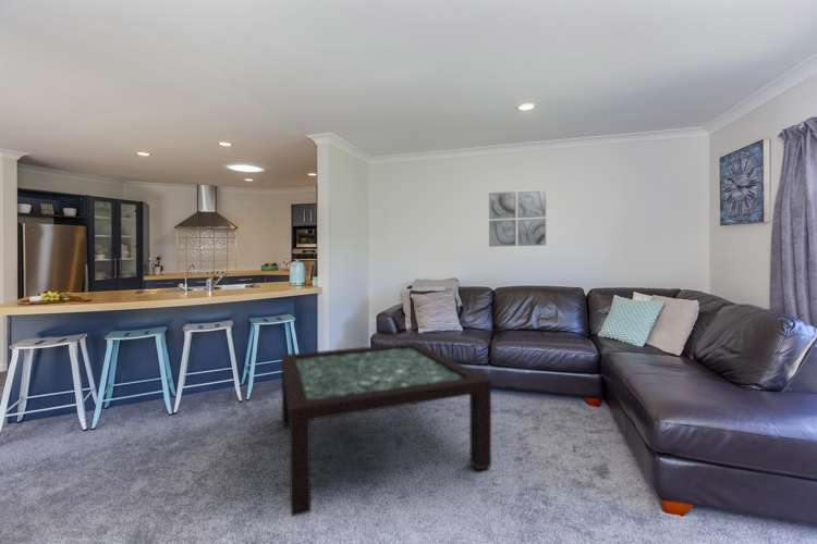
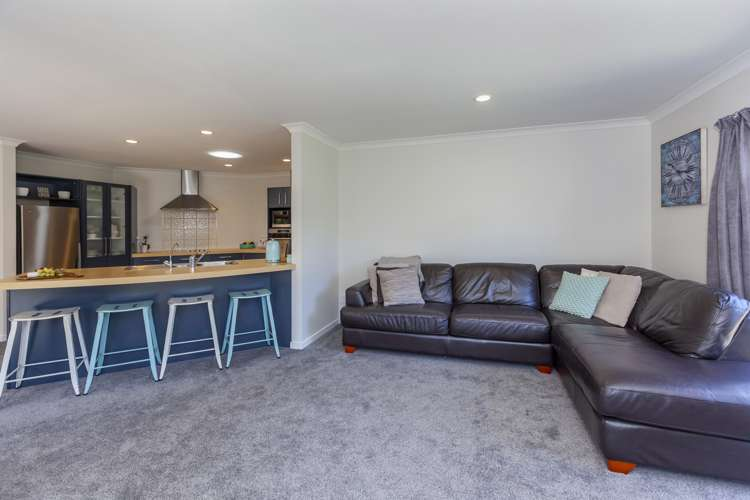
- coffee table (373, 404)
- wall art (515, 218)
